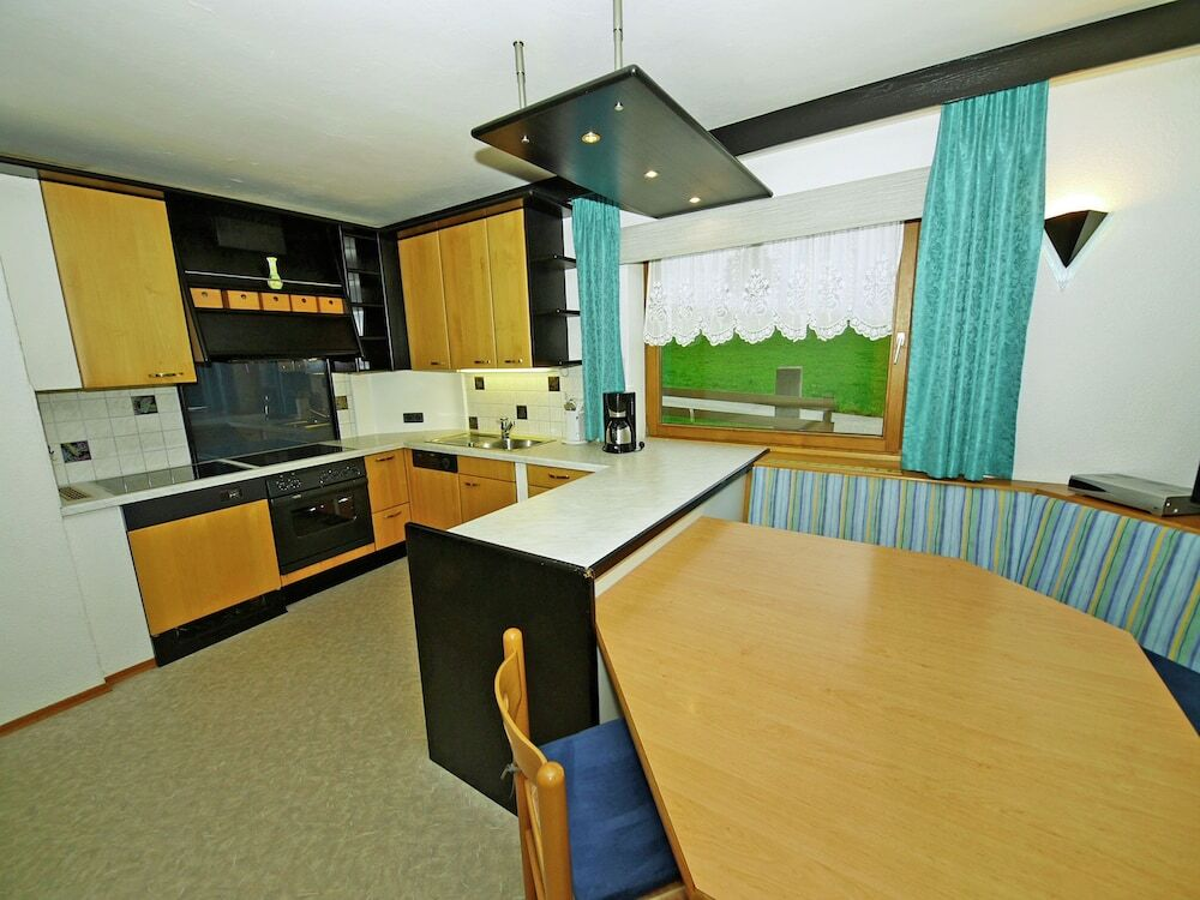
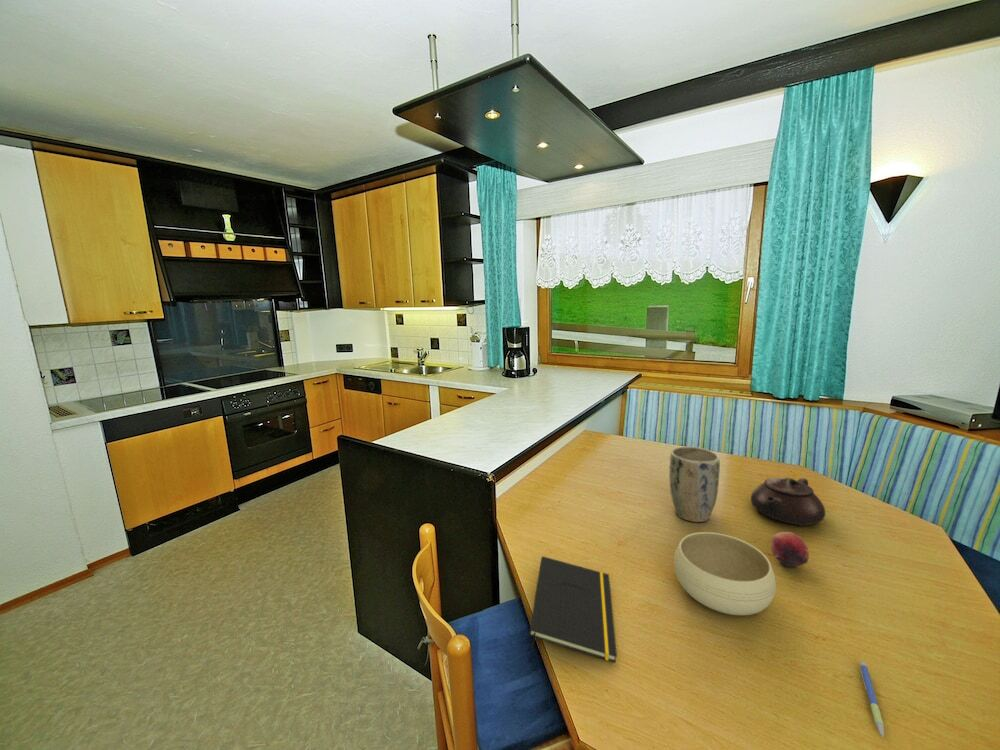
+ pen (872, 696)
+ notepad (573, 601)
+ fruit (789, 549)
+ bowl (721, 574)
+ plant pot (692, 484)
+ teapot (789, 496)
